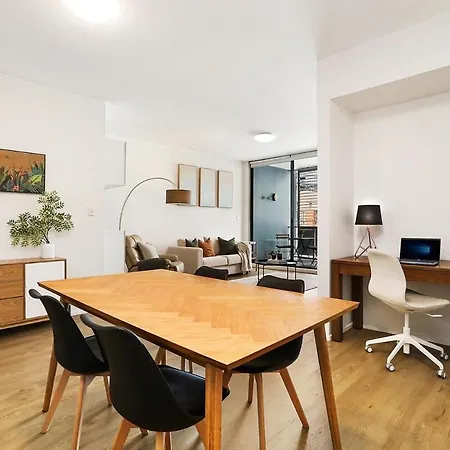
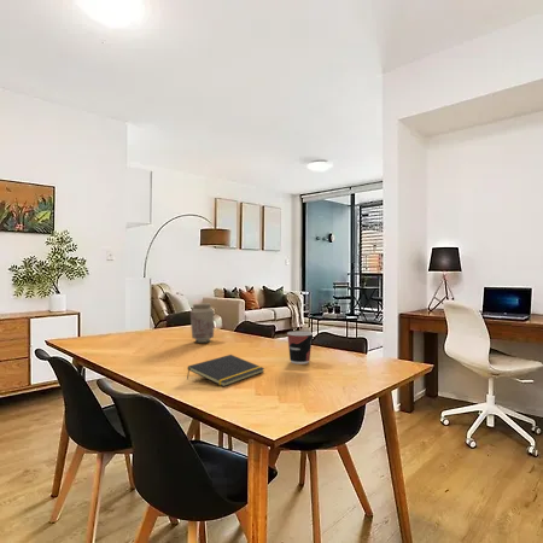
+ cup (299, 348)
+ notepad (227, 368)
+ vase (202, 322)
